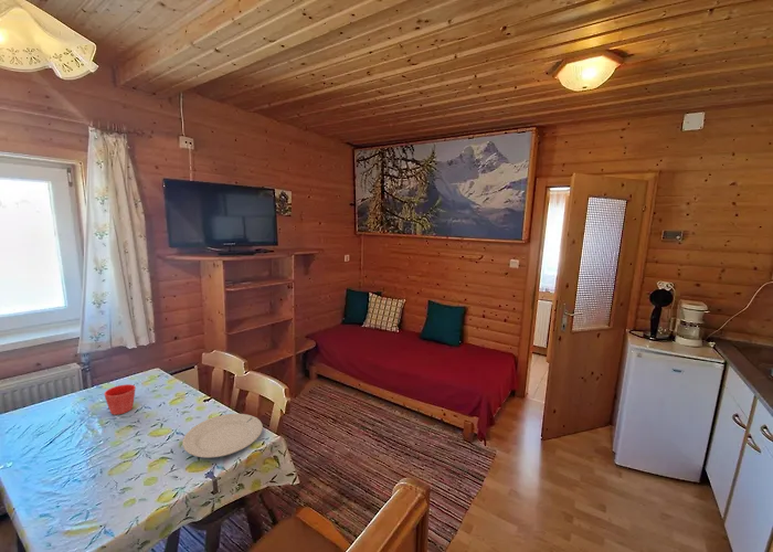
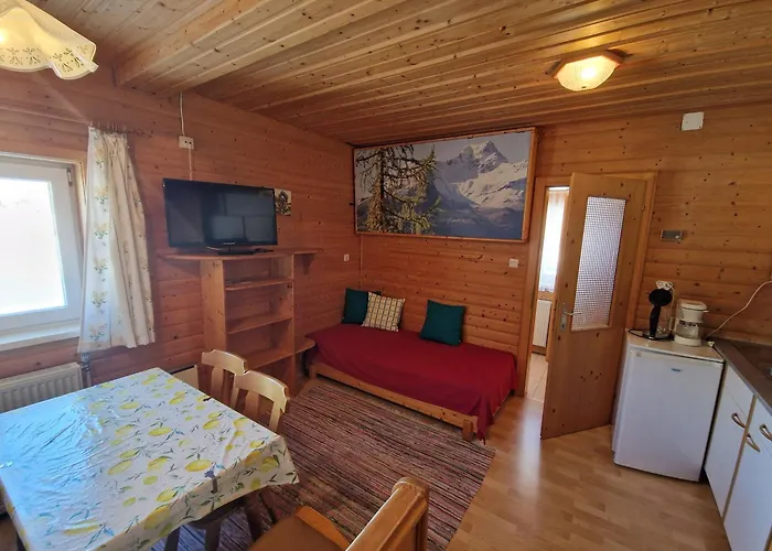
- flower pot (120, 400)
- chinaware (224, 435)
